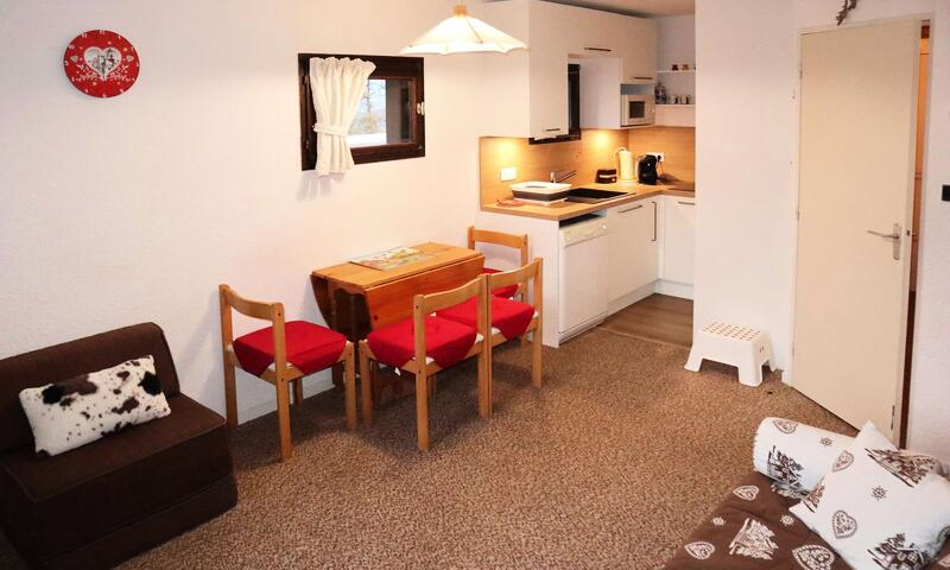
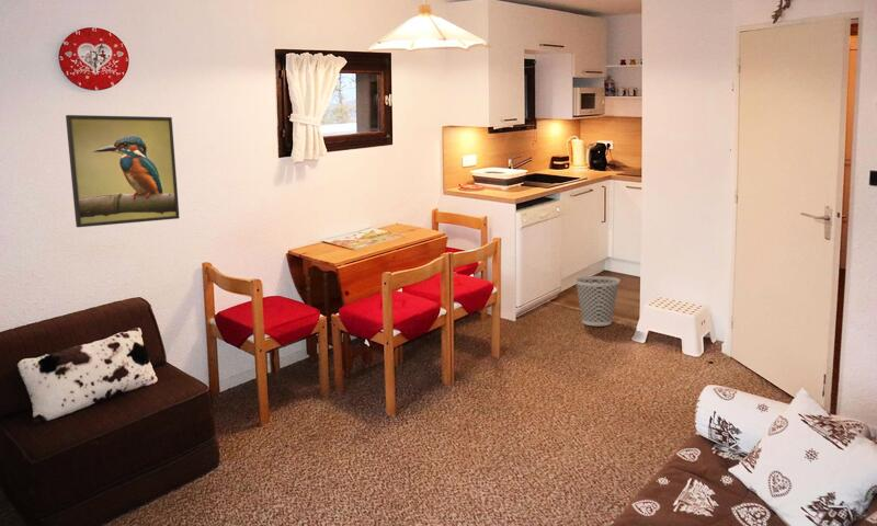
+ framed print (125, 170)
+ wastebasket (596, 300)
